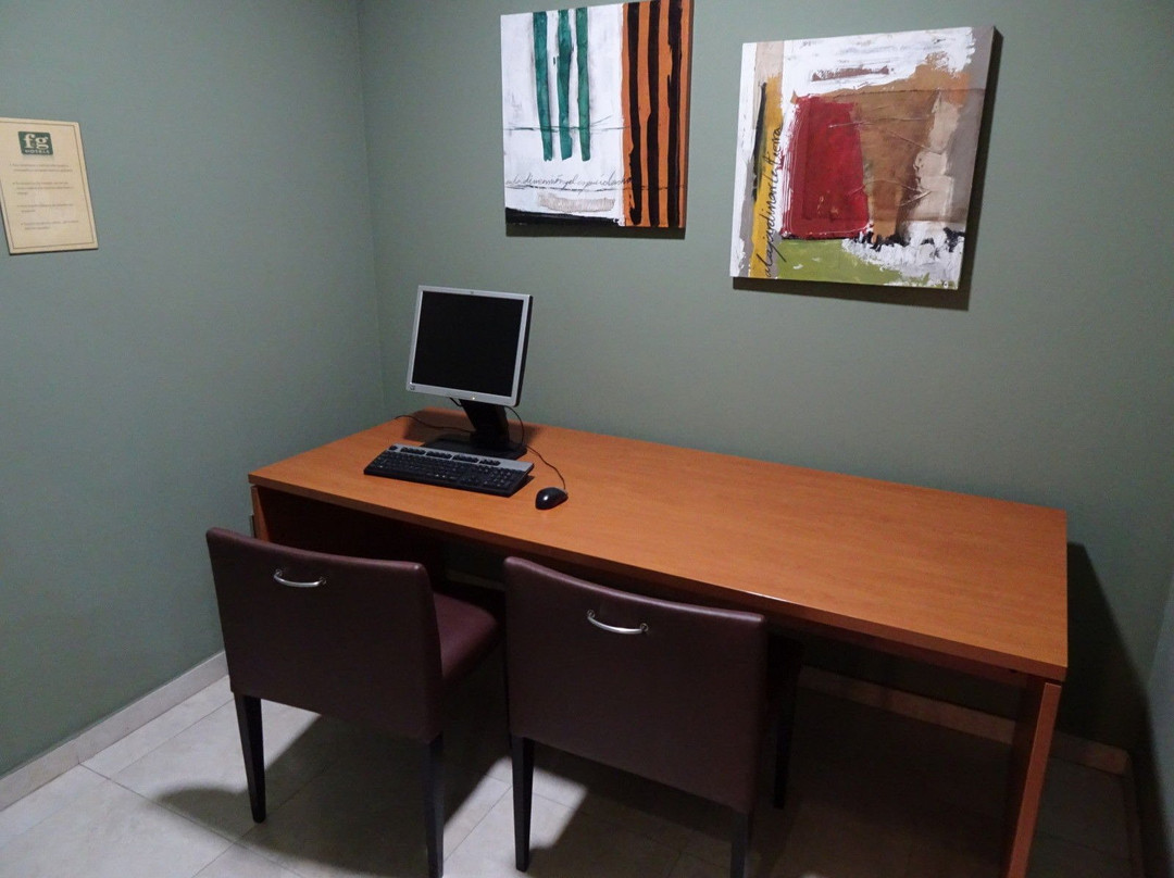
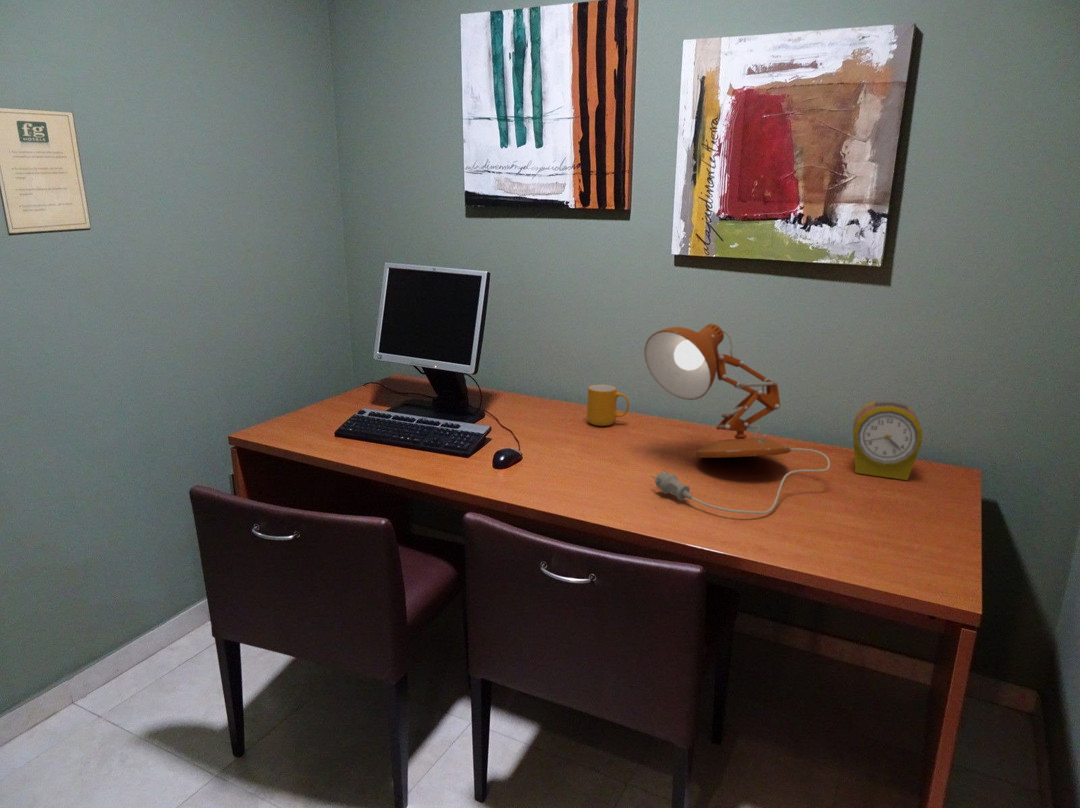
+ alarm clock (885, 436)
+ desk lamp (731, 410)
+ mug (608, 406)
